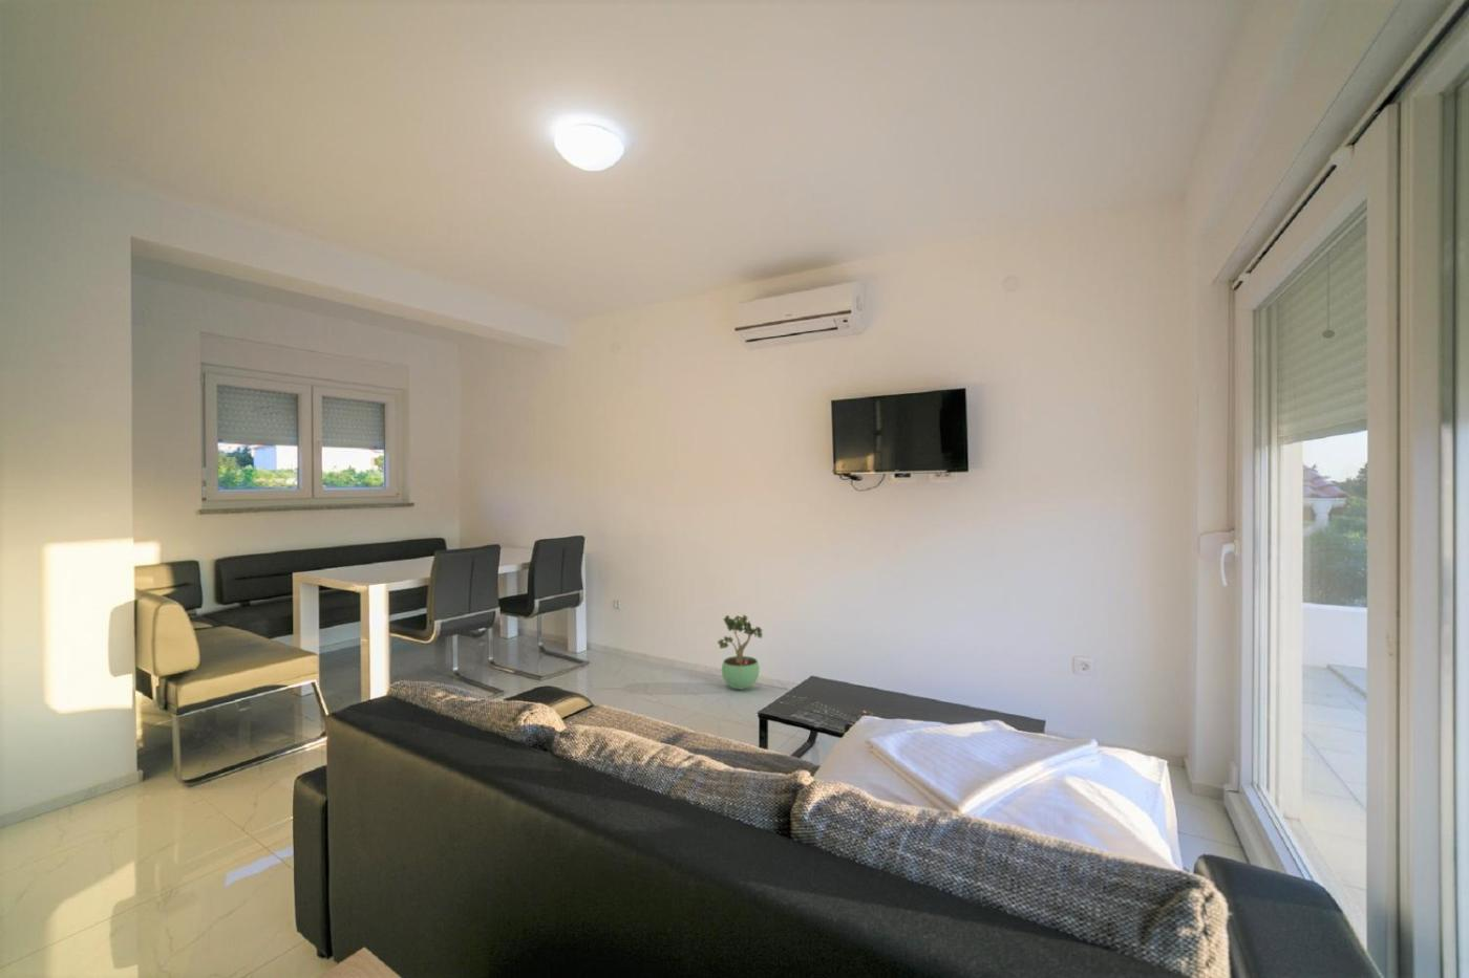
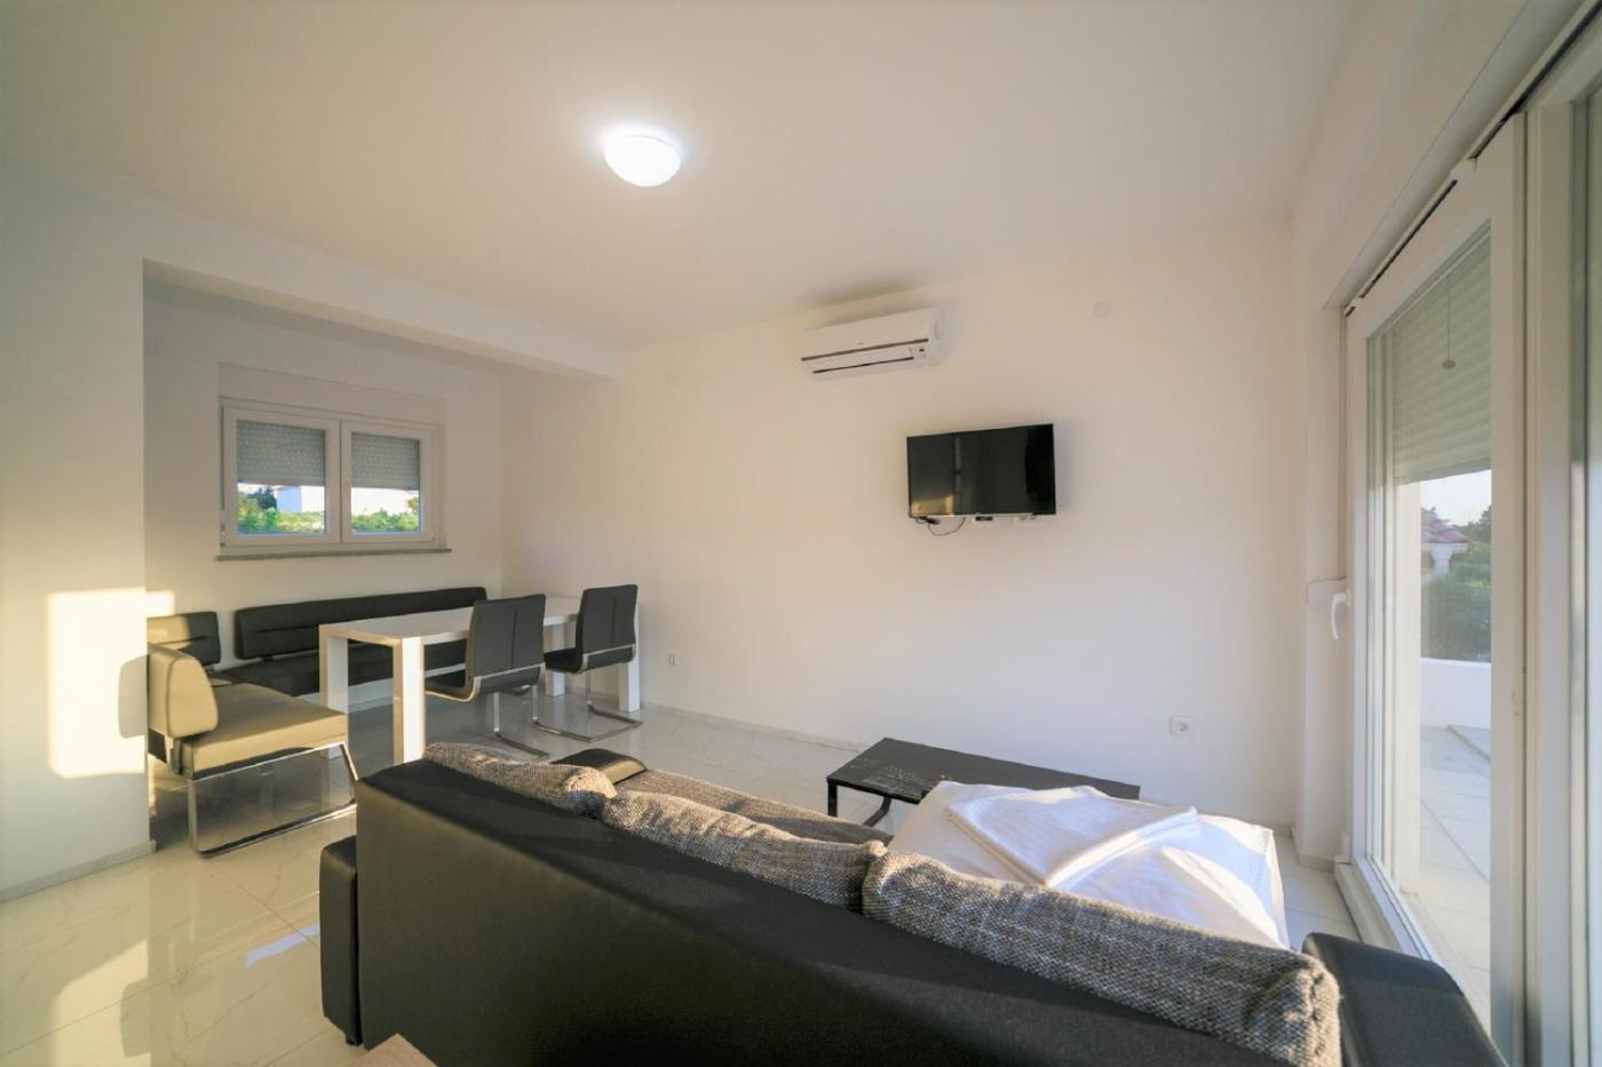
- potted plant (742, 651)
